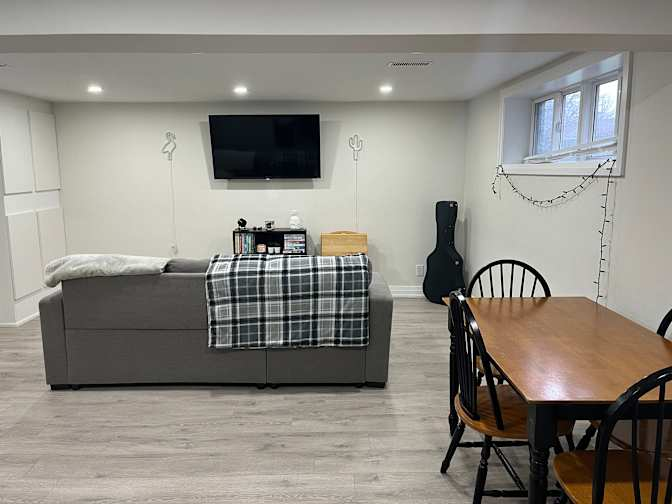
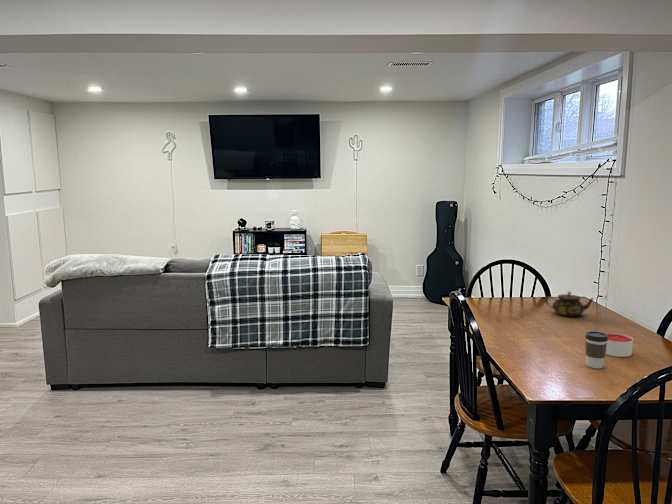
+ coffee cup (595, 350)
+ teapot (569, 303)
+ candle (615, 343)
